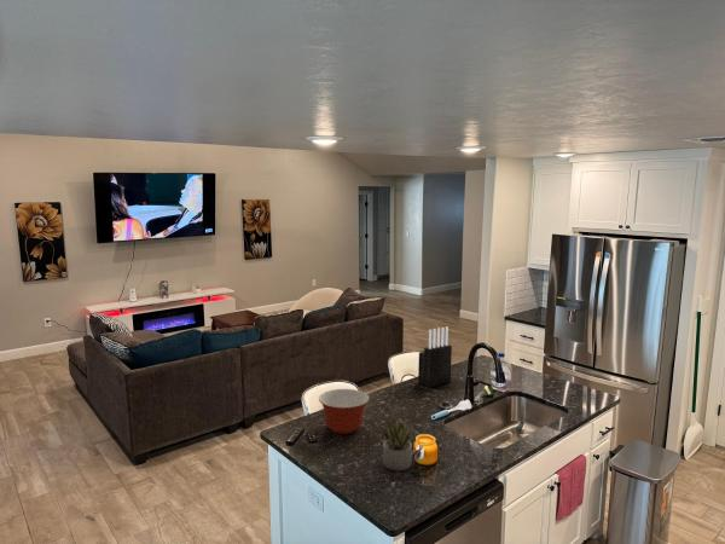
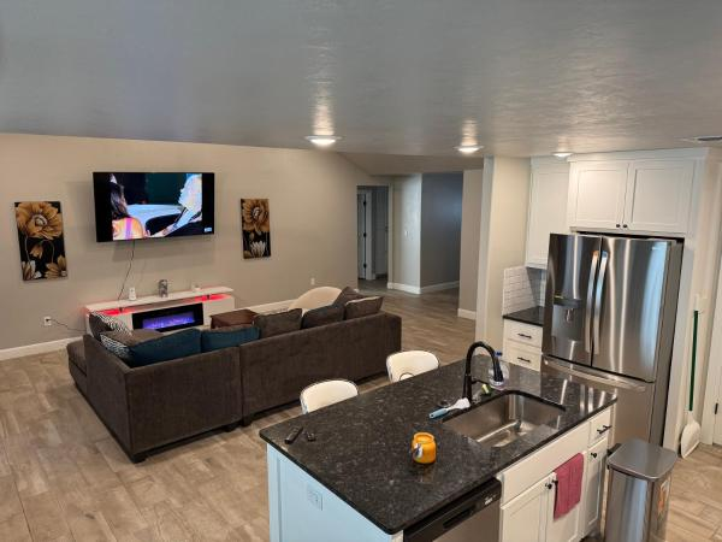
- knife block (434, 354)
- succulent plant (396, 441)
- mixing bowl (343, 412)
